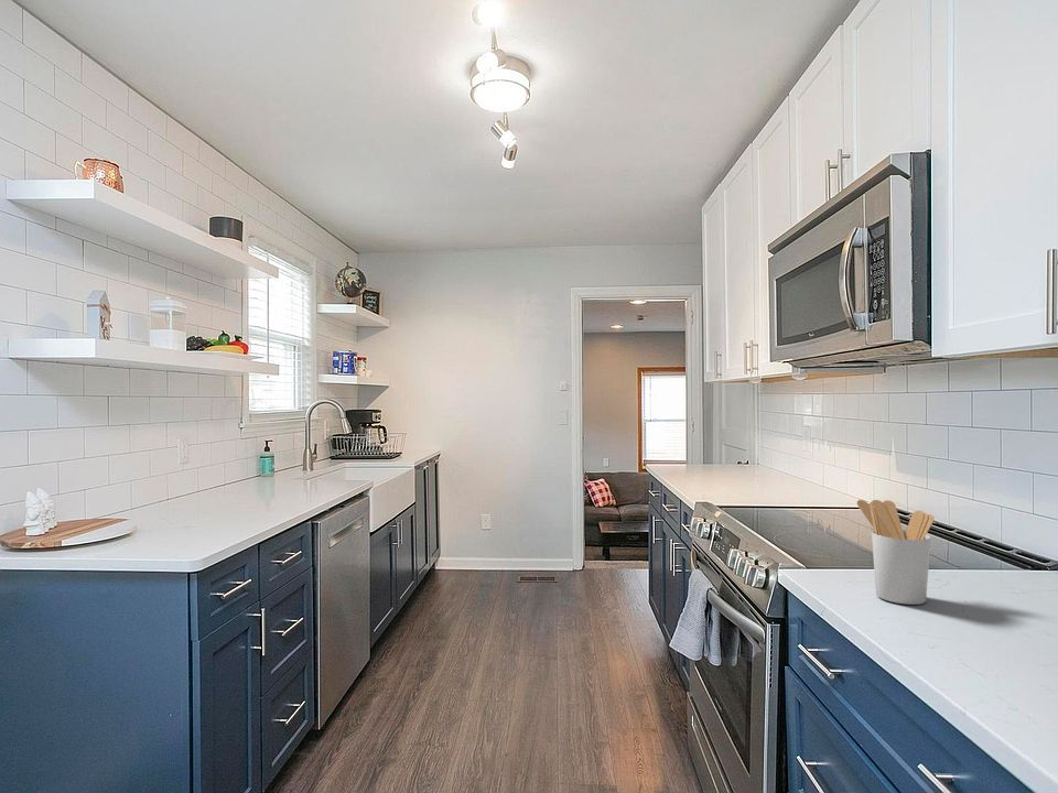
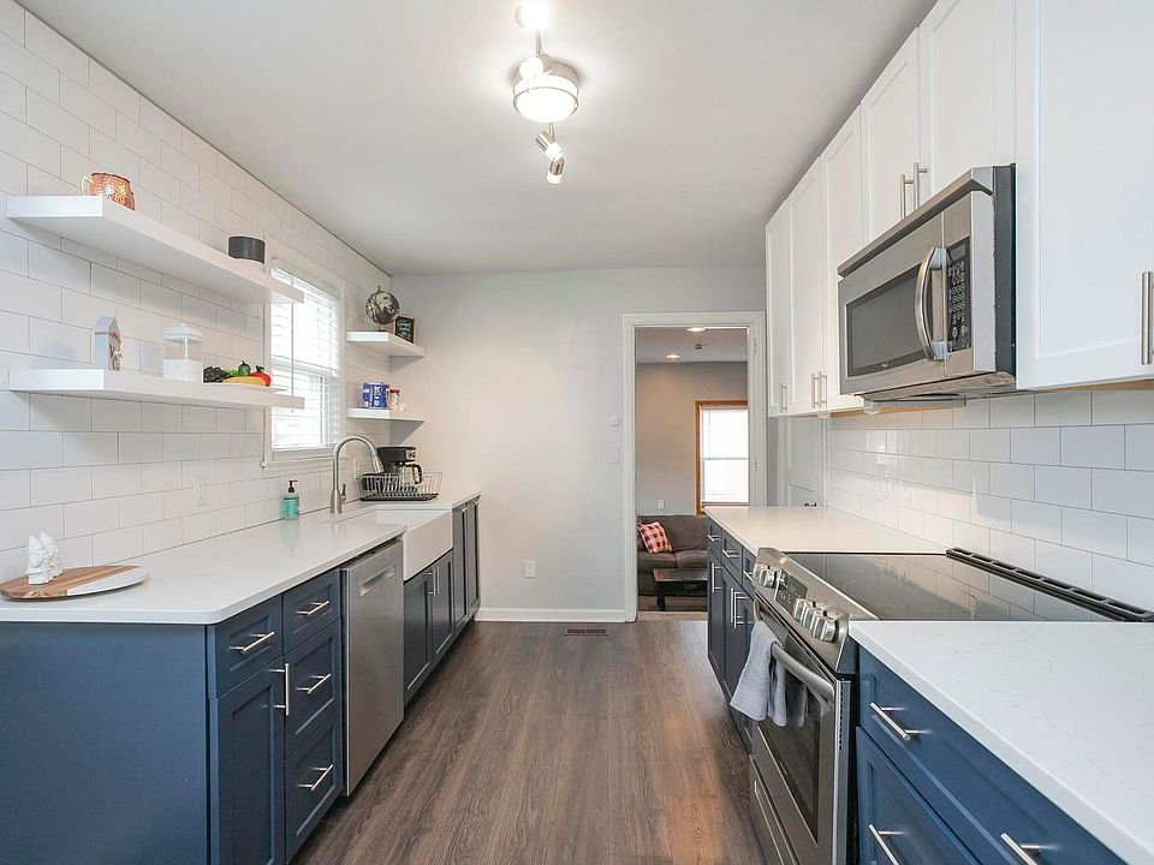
- utensil holder (892, 546)
